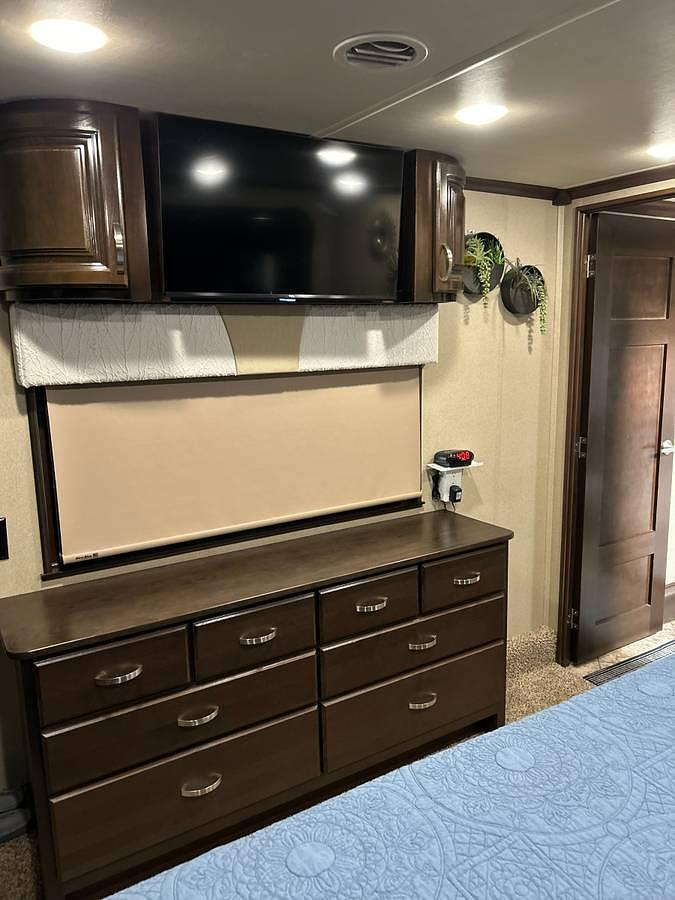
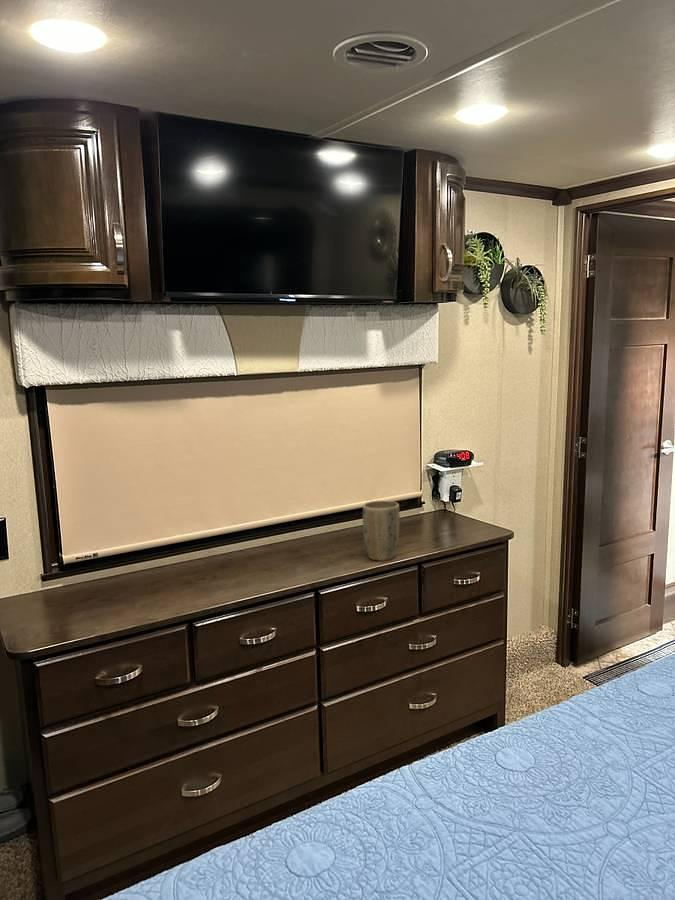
+ plant pot (381, 530)
